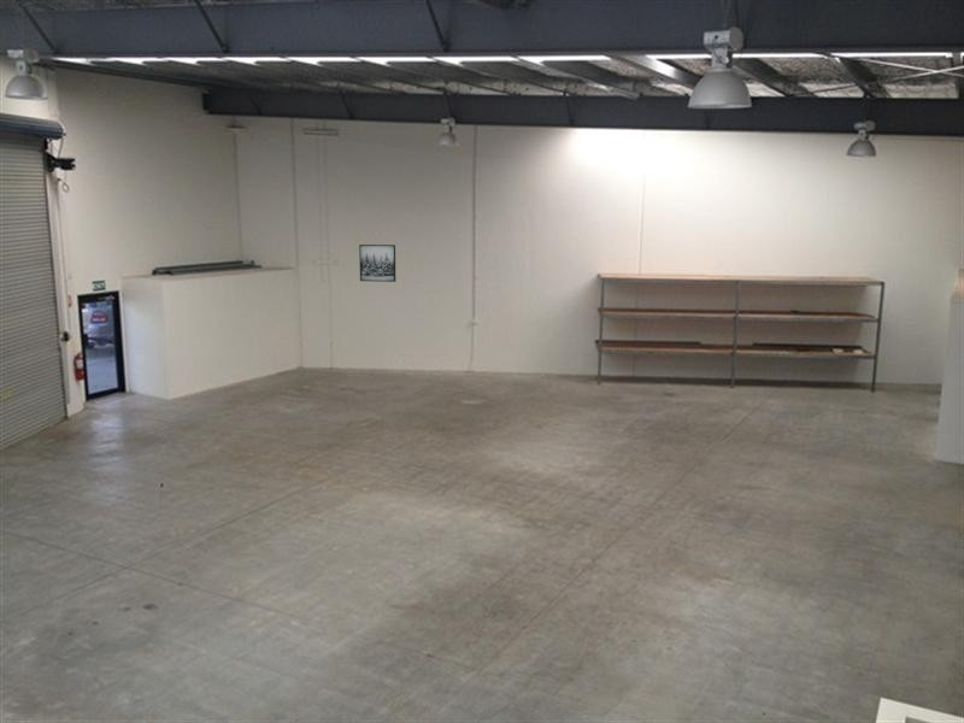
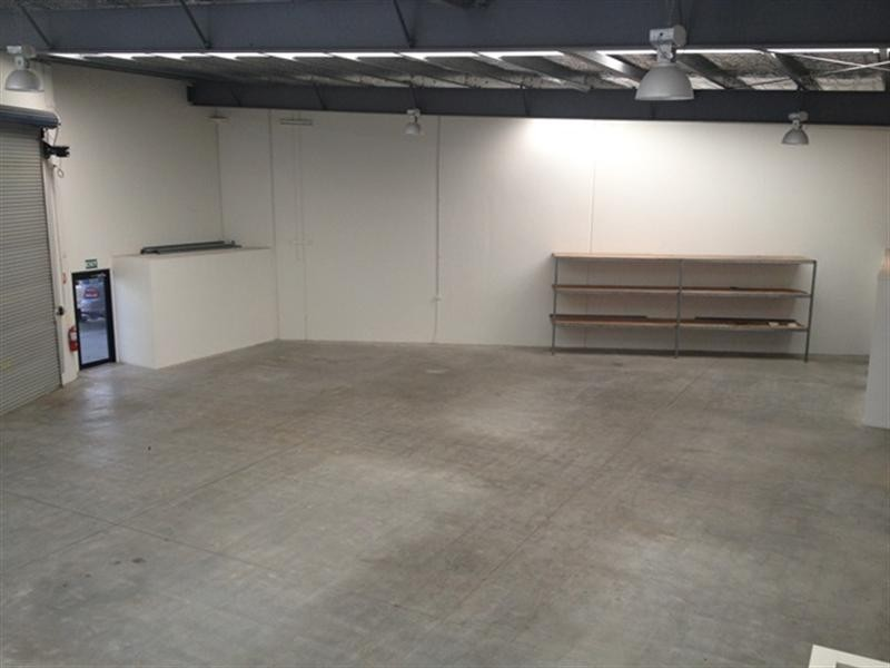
- wall art (377, 263)
